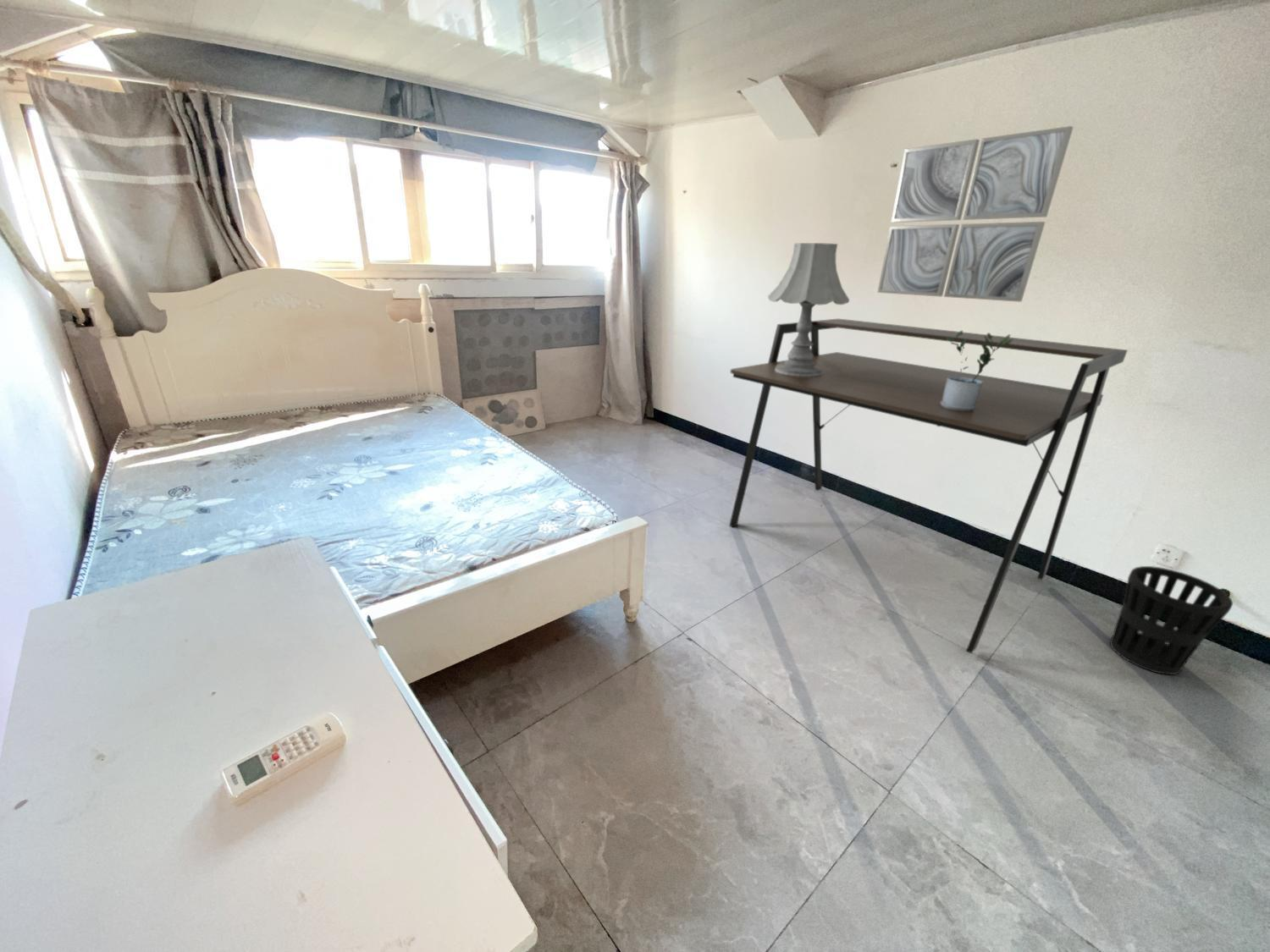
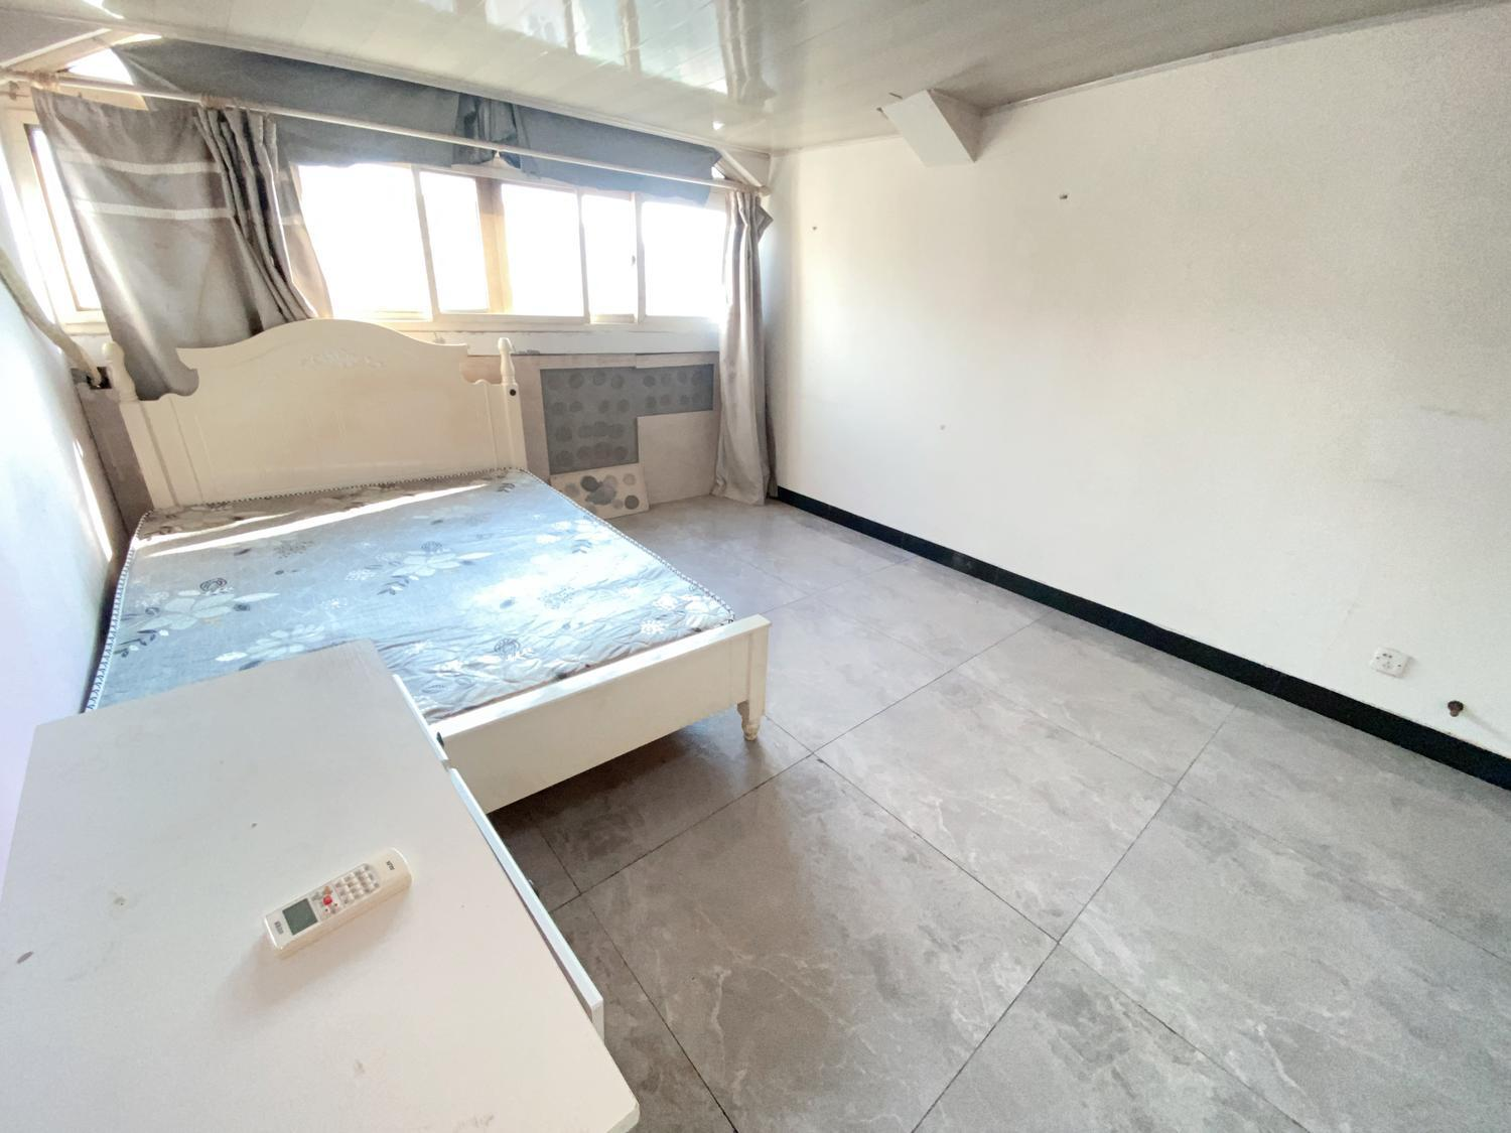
- wall art (960, 219)
- wastebasket (1164, 623)
- table lamp (805, 310)
- potted plant (968, 367)
- desk (900, 416)
